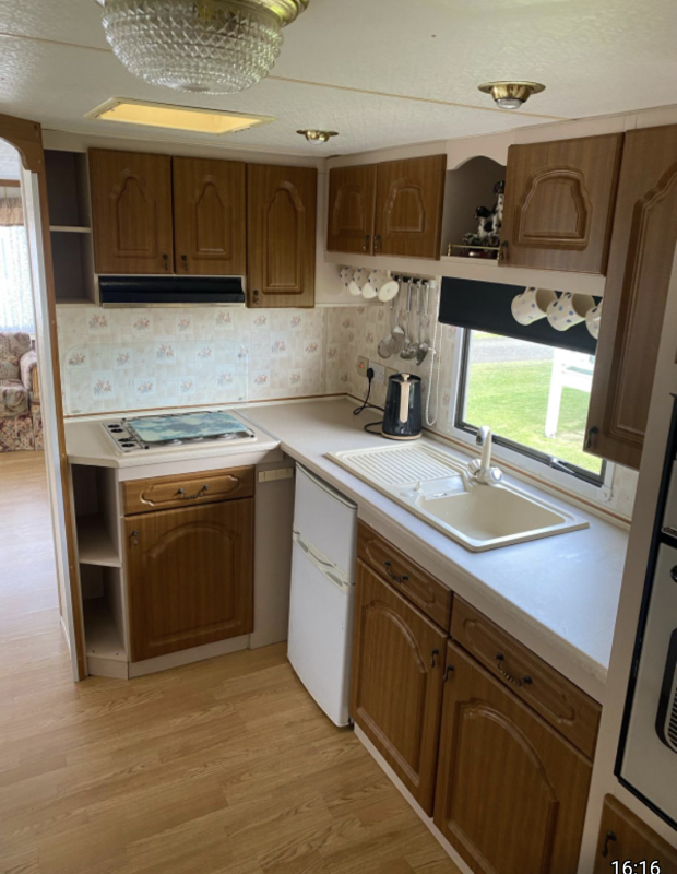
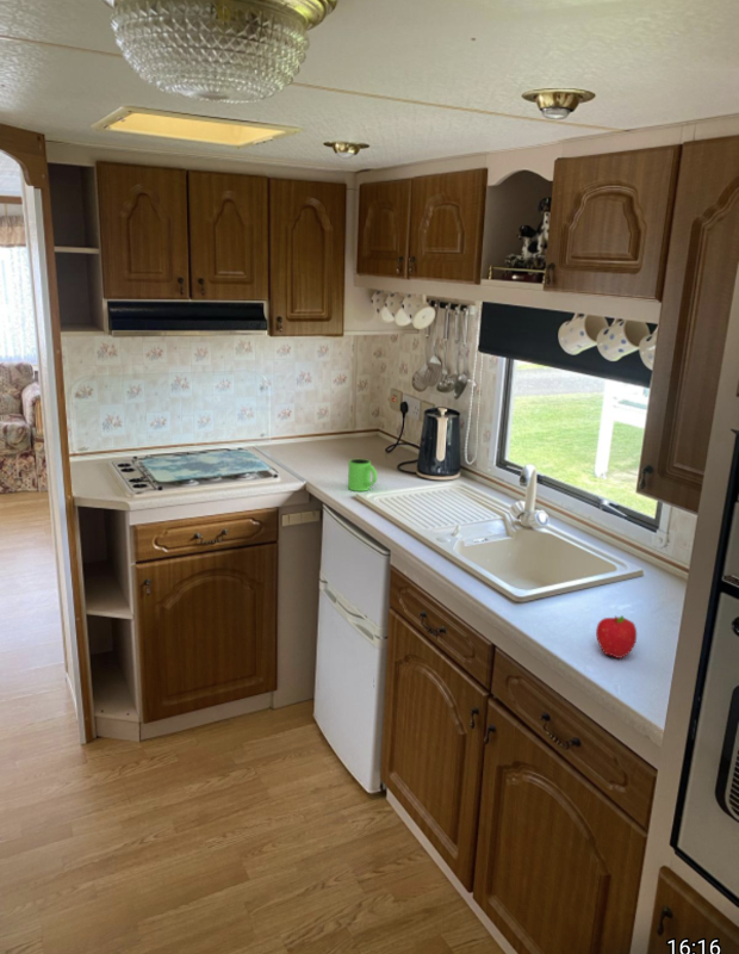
+ fruit (615, 634)
+ mug (362, 476)
